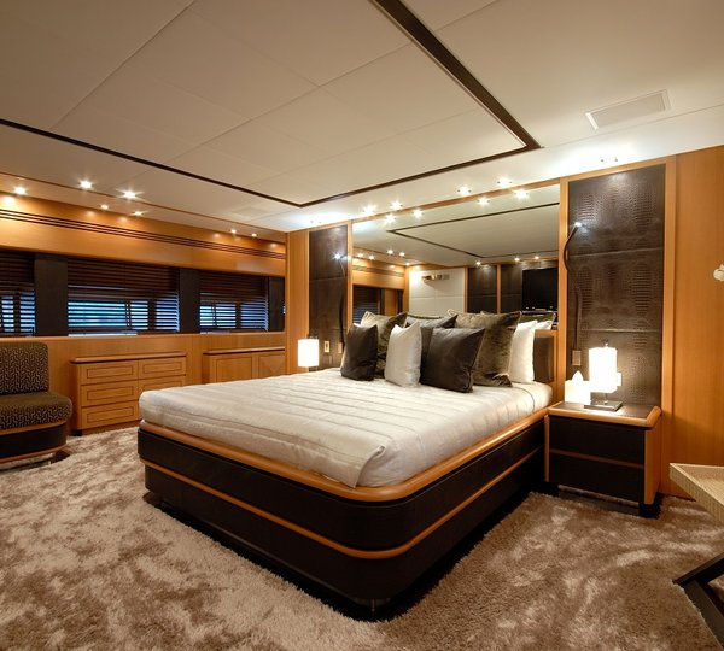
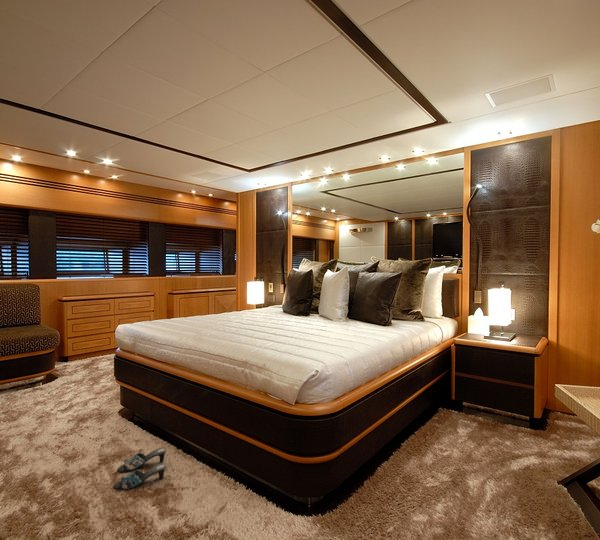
+ slippers (141, 465)
